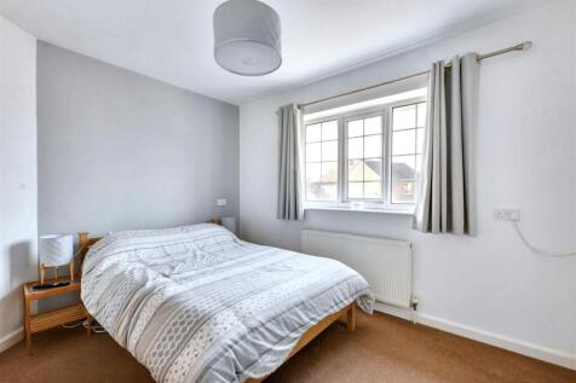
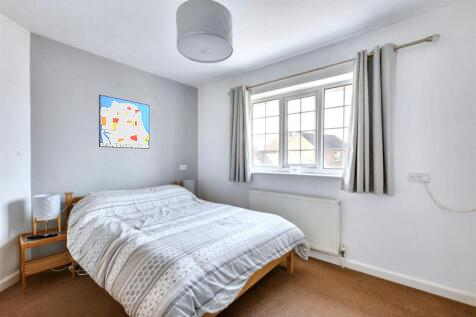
+ wall art (126, 124)
